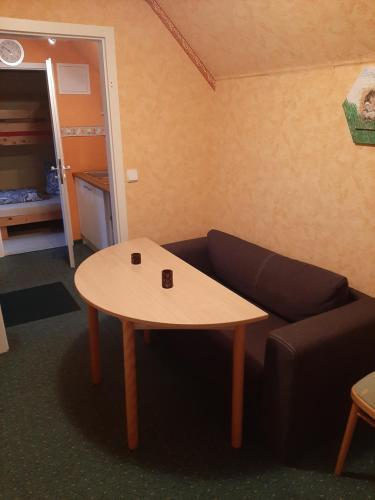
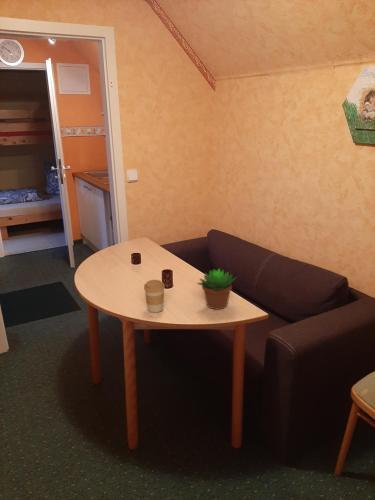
+ coffee cup (154, 295)
+ succulent plant (217, 288)
